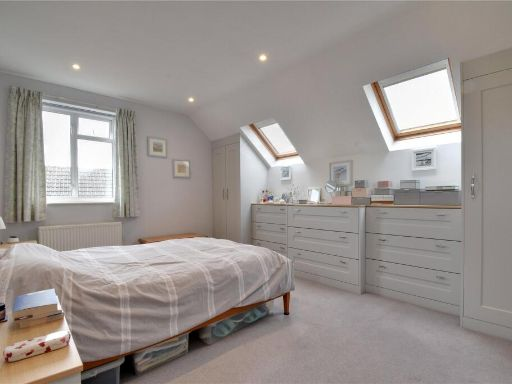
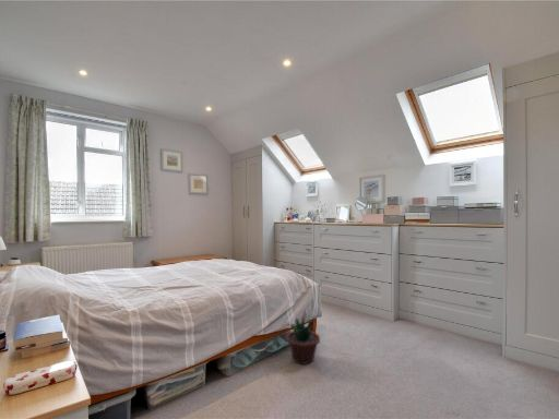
+ potted plant (299, 338)
